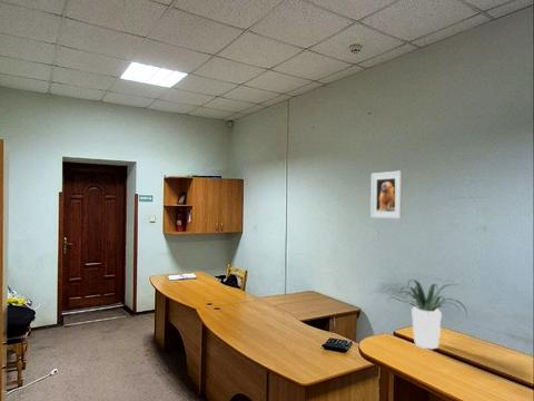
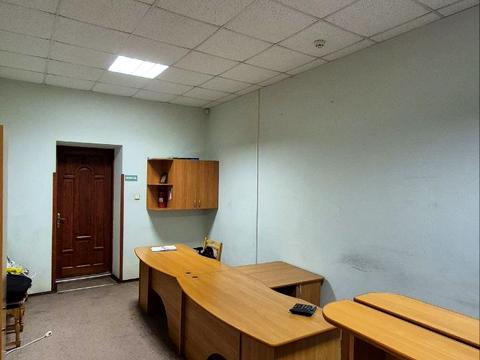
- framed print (385, 195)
- potted plant (425, 314)
